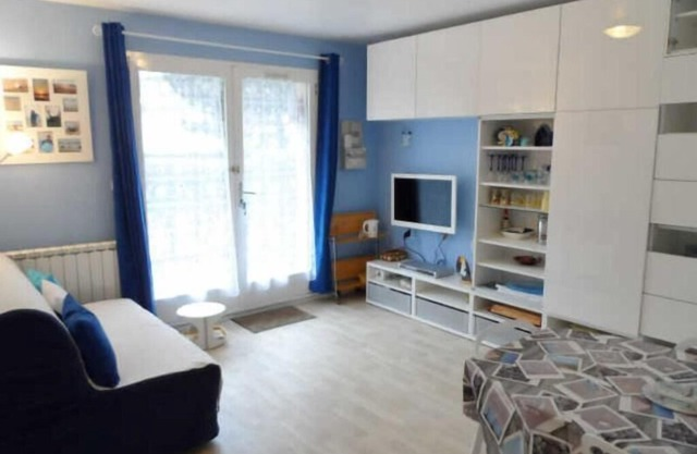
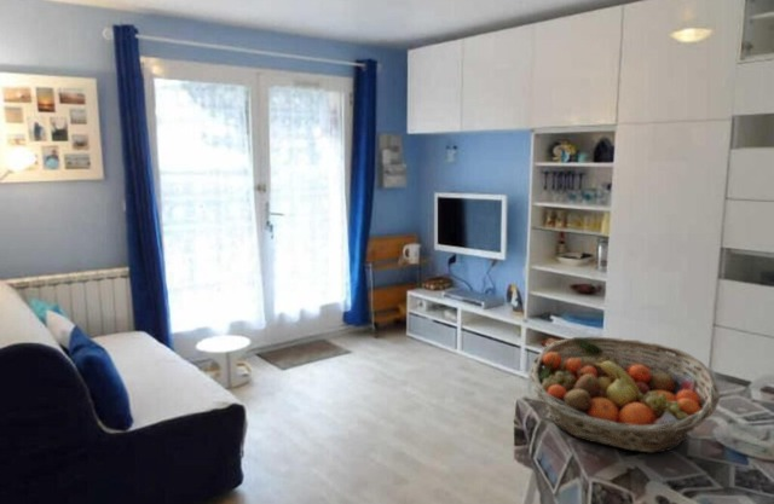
+ fruit basket (618, 389)
